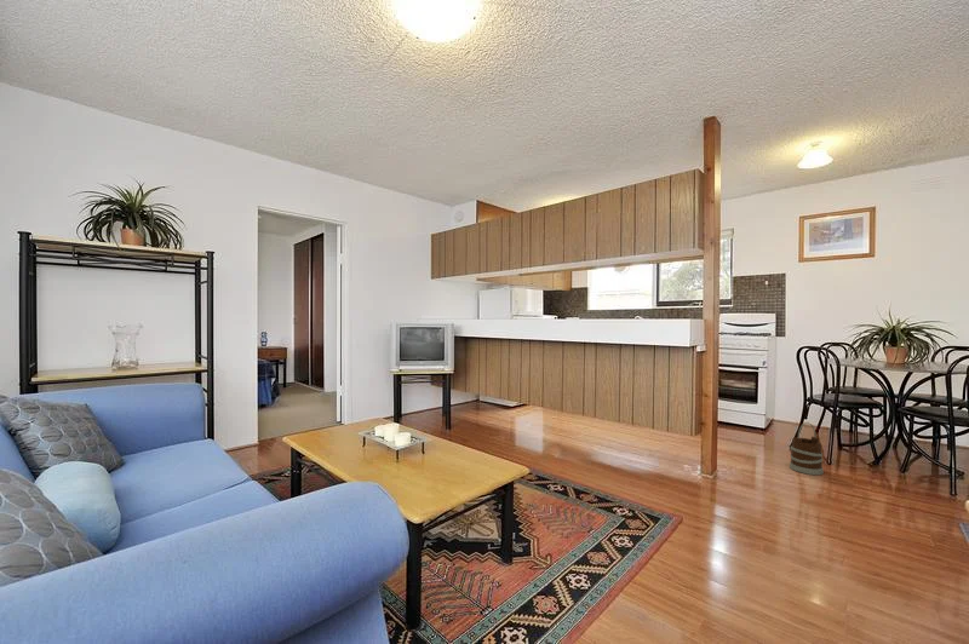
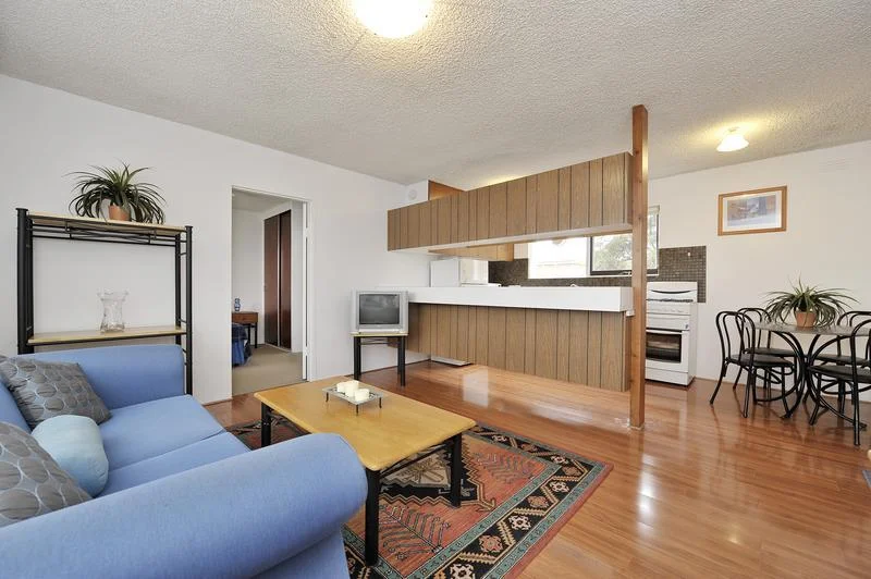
- wooden bucket (805, 445)
